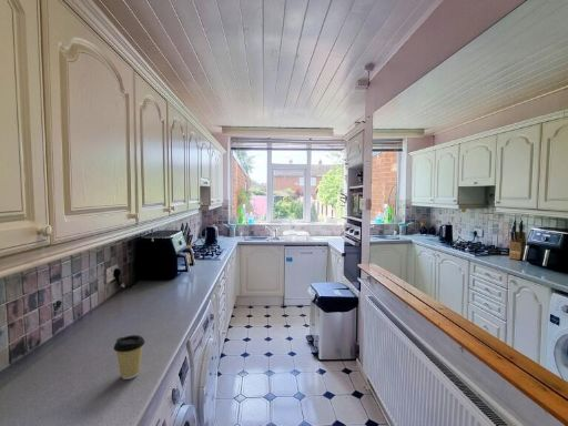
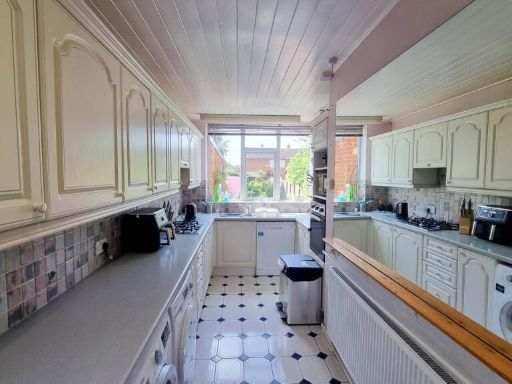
- coffee cup (130, 356)
